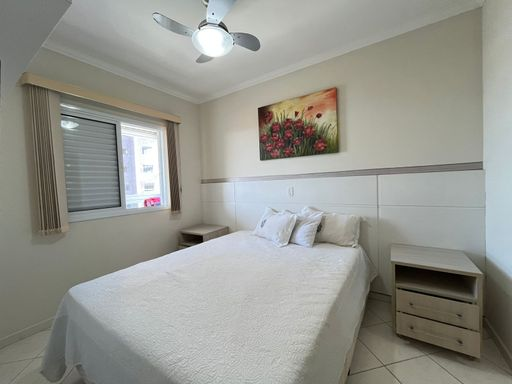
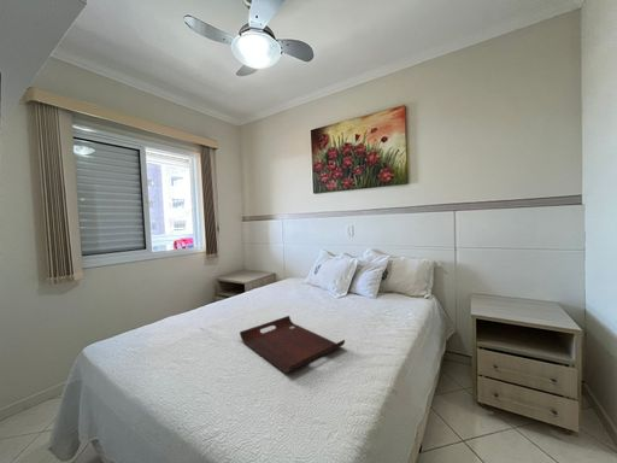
+ serving tray (289, 339)
